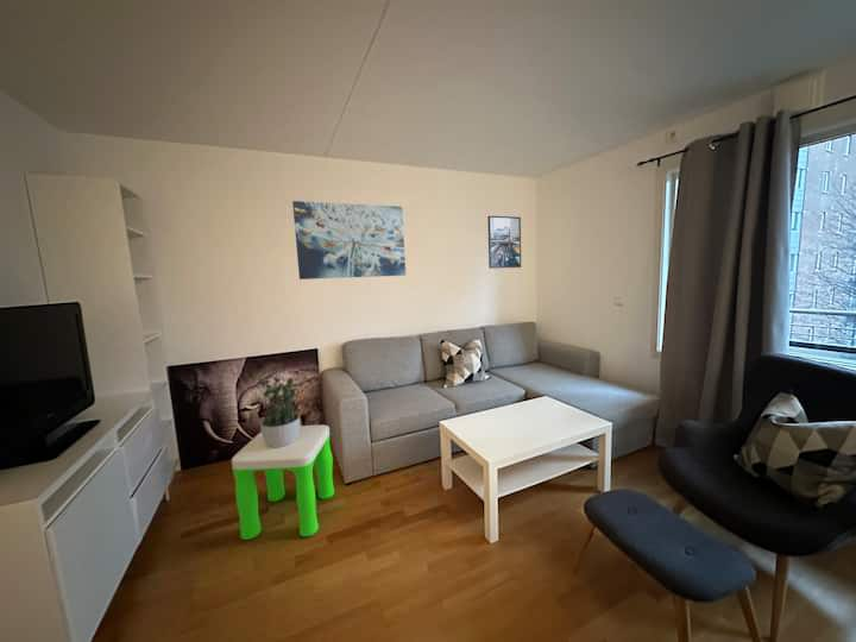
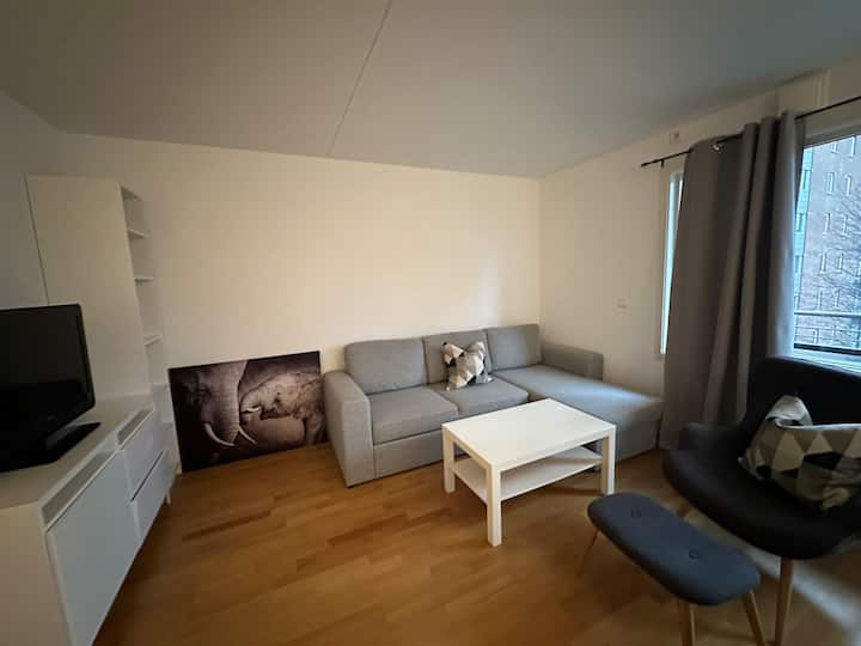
- potted plant (281, 407)
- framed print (504, 241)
- wall art (353, 240)
- stool (282, 476)
